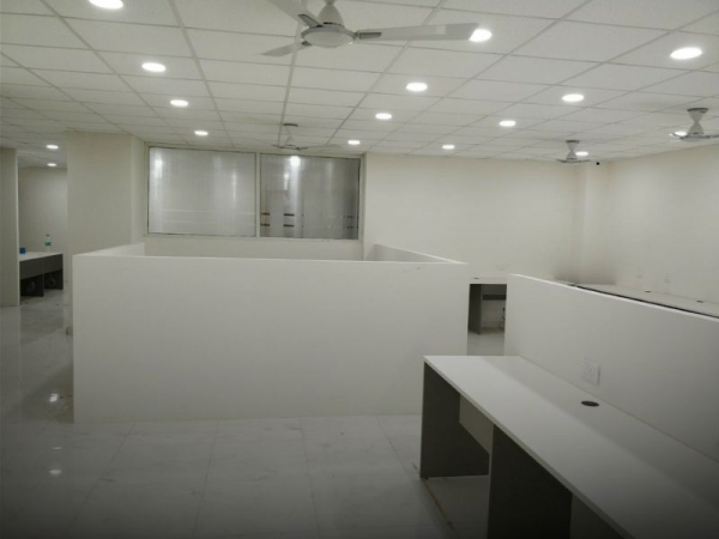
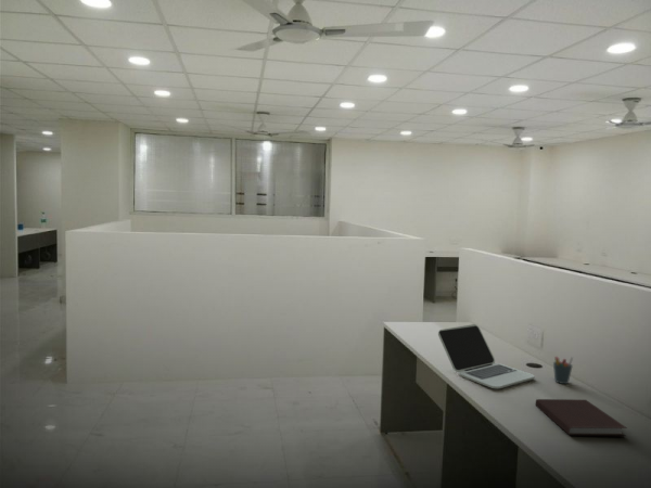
+ notebook (577, 416)
+ pen holder (562, 368)
+ laptop (485, 354)
